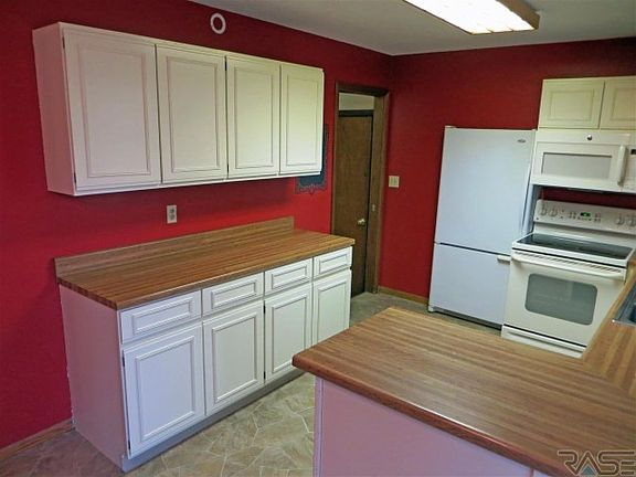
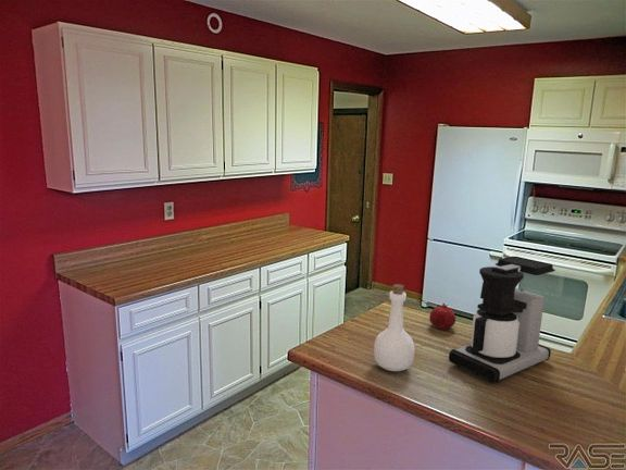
+ coffee maker (504, 314)
+ fruit (442, 314)
+ bottle (396, 327)
